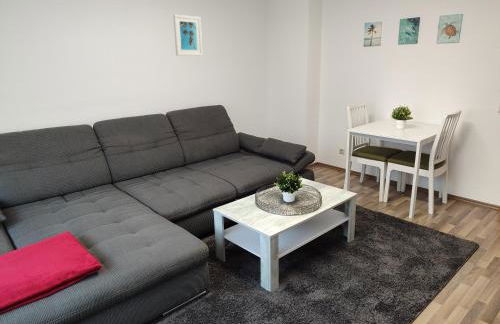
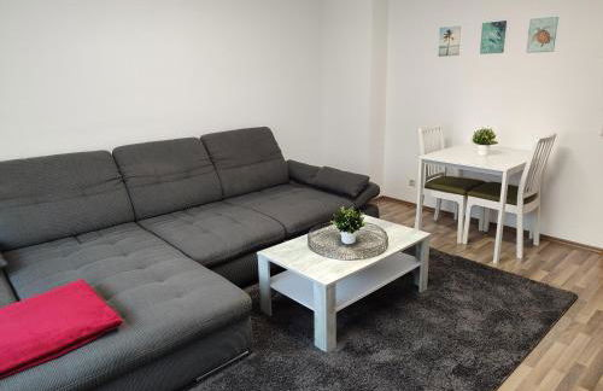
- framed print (188, 36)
